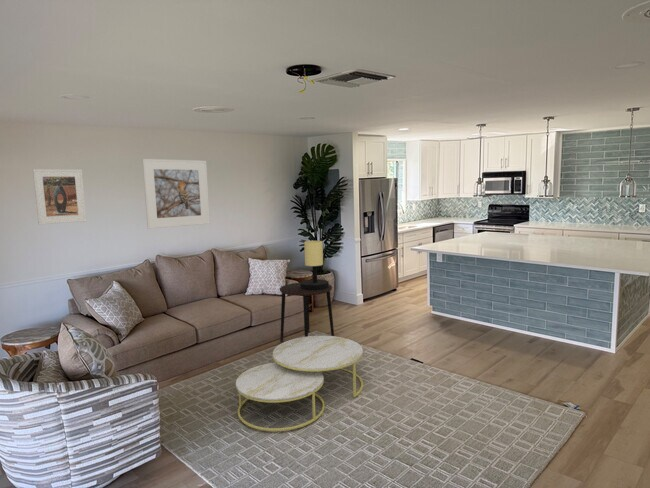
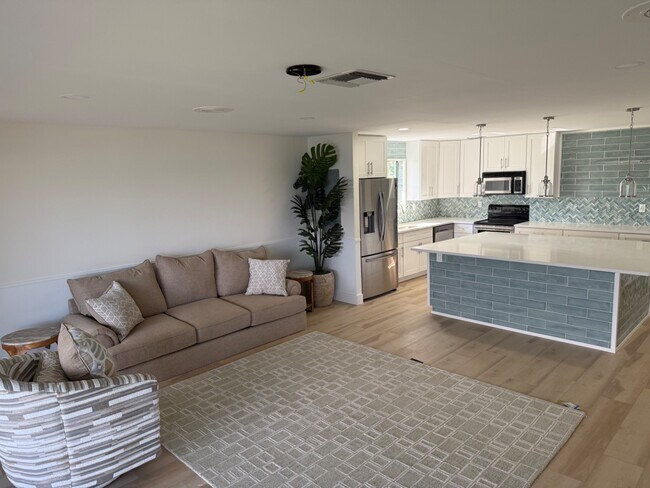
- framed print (178, 193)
- coffee table (301, 376)
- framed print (60, 196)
- table lamp (313, 264)
- side table (306, 314)
